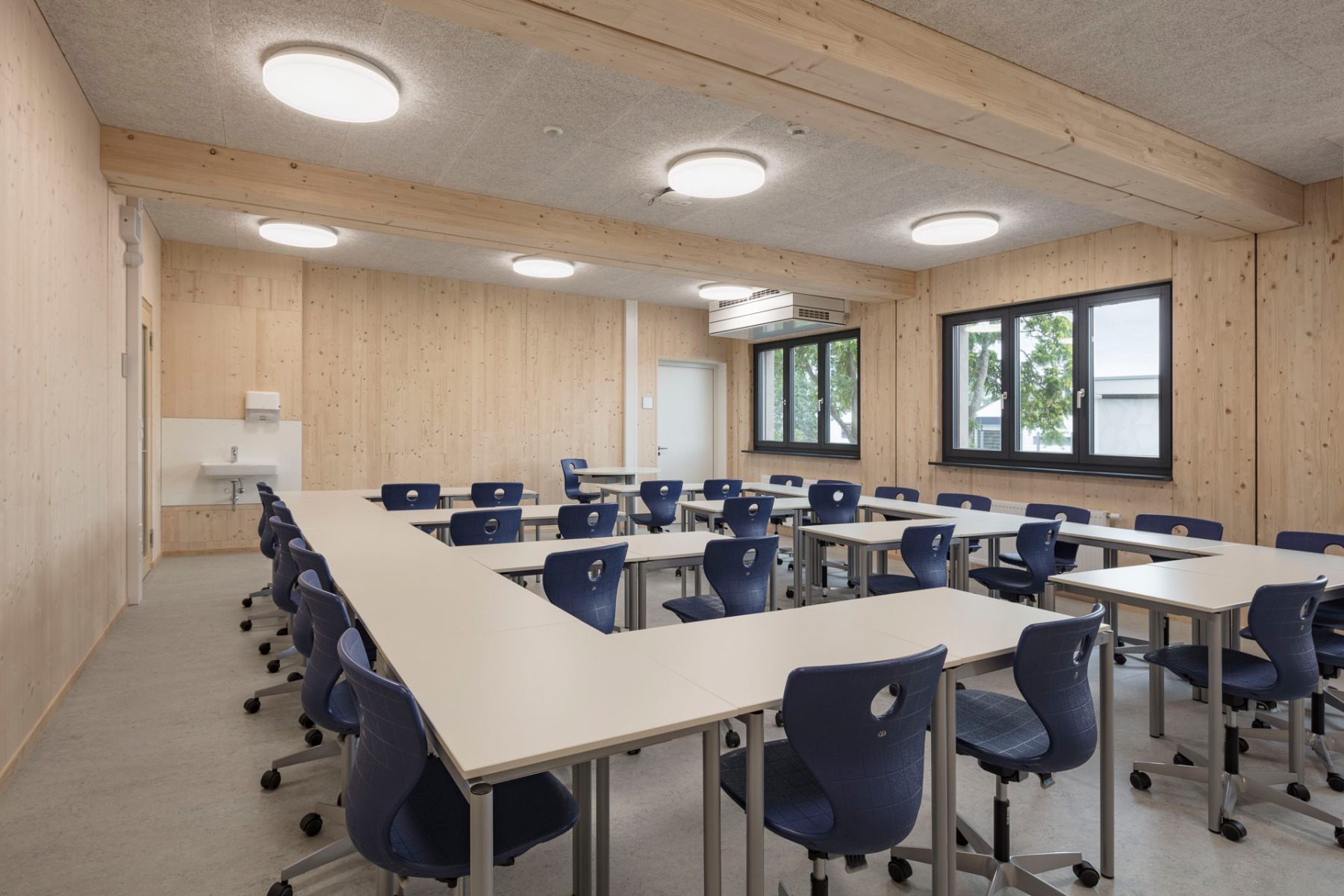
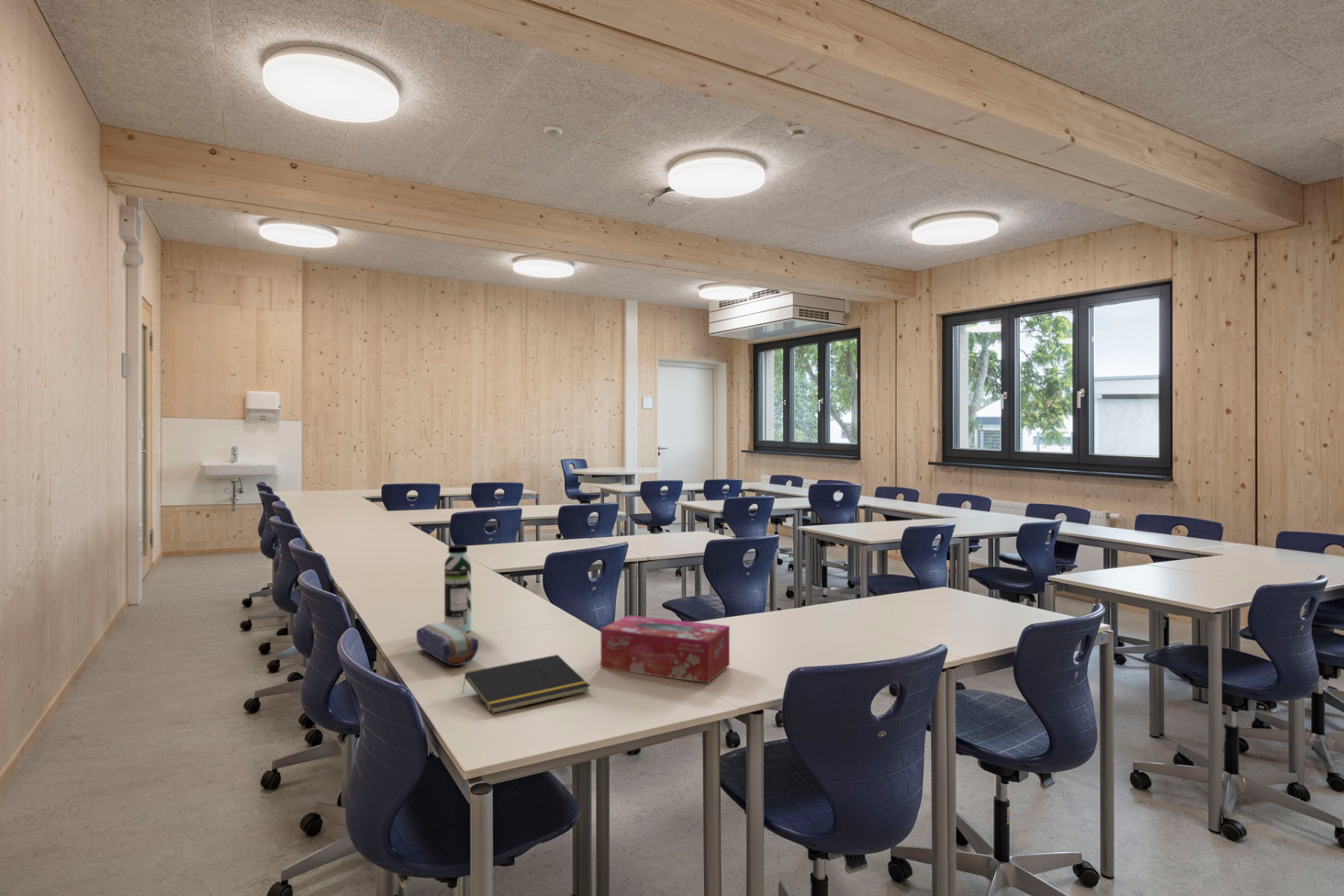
+ notepad (527, 681)
+ tissue box (665, 647)
+ pencil case (447, 641)
+ water bottle (458, 588)
